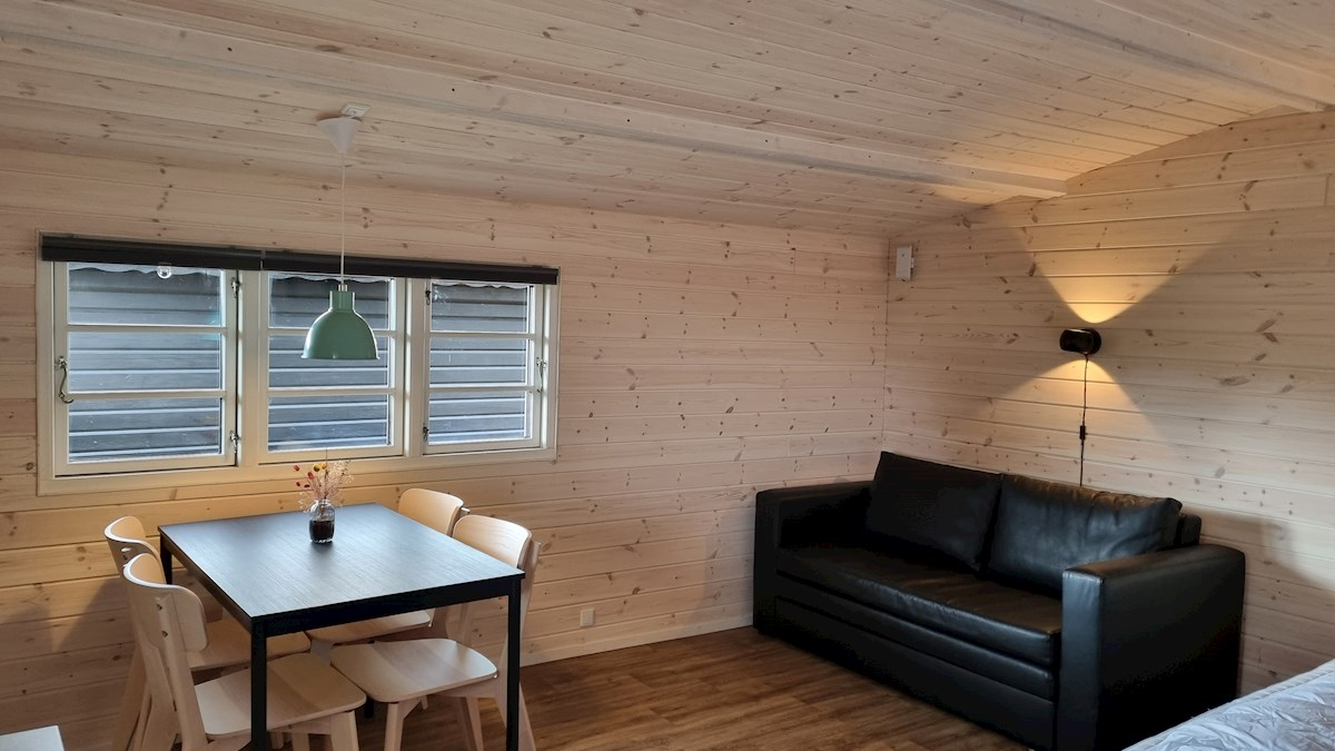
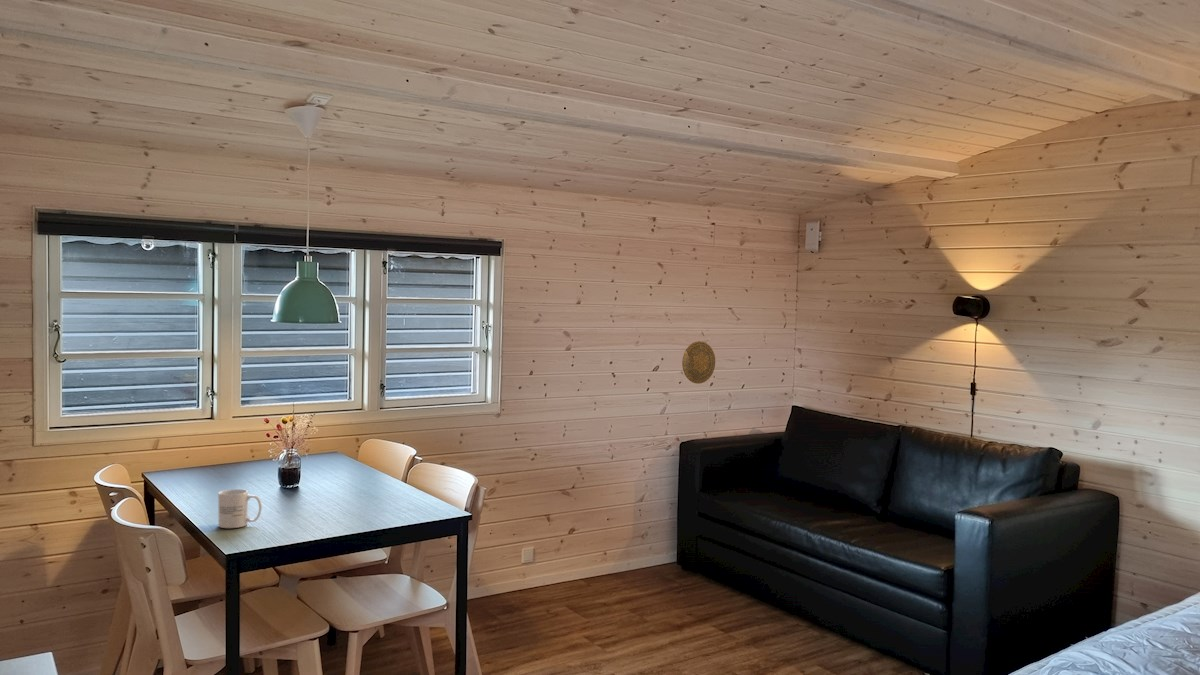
+ decorative plate (700, 362)
+ mug (238, 507)
